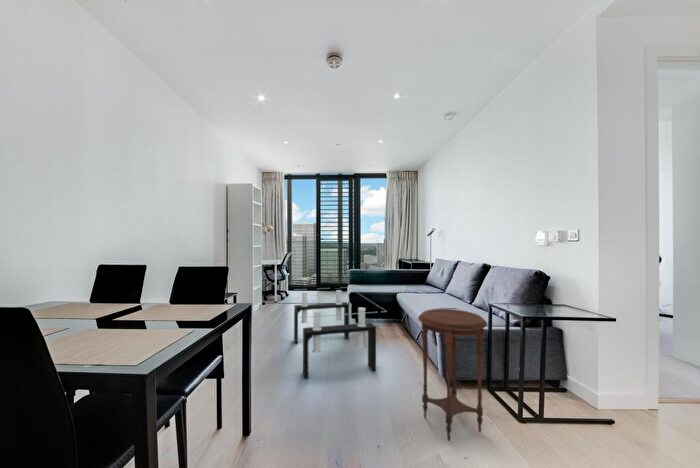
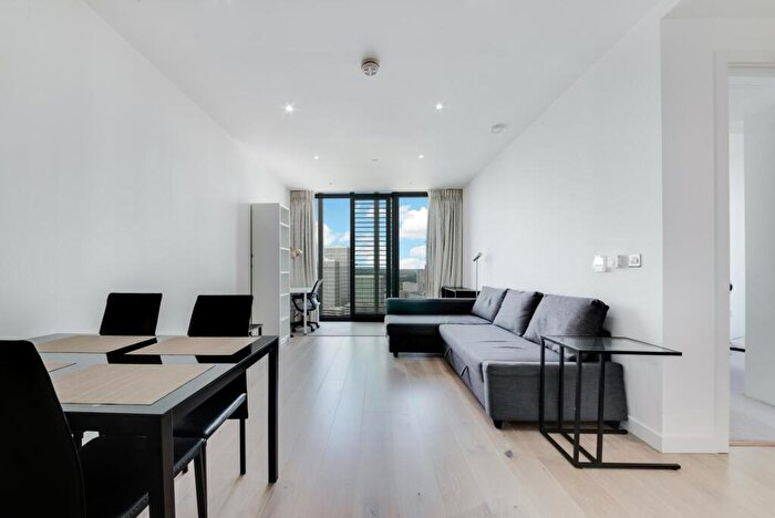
- side table (452, 370)
- coffee table (329, 326)
